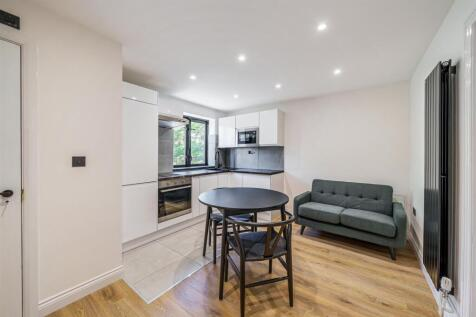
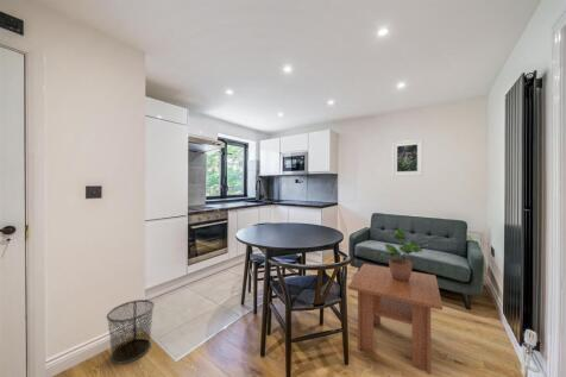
+ waste bin (131, 329)
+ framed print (407, 158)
+ potted plant (400, 253)
+ coffee table (394, 310)
